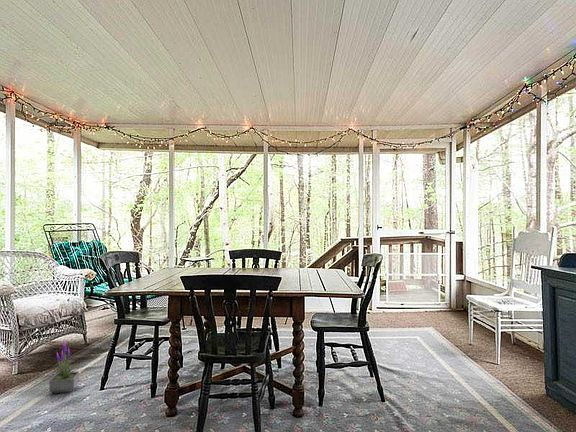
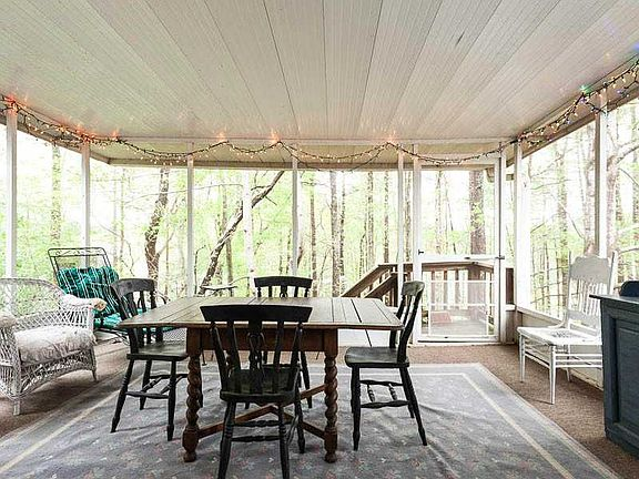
- potted plant (64, 364)
